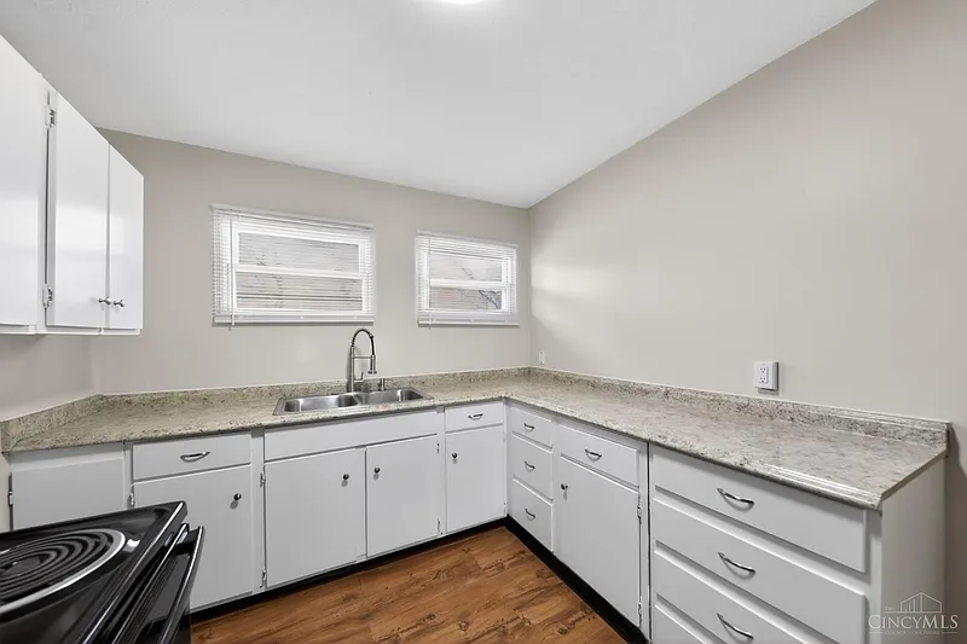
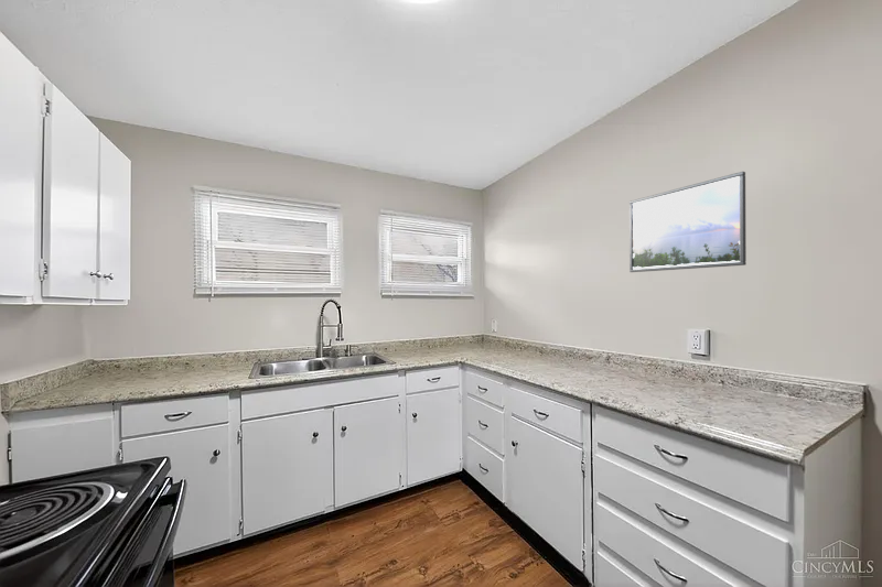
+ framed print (679, 228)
